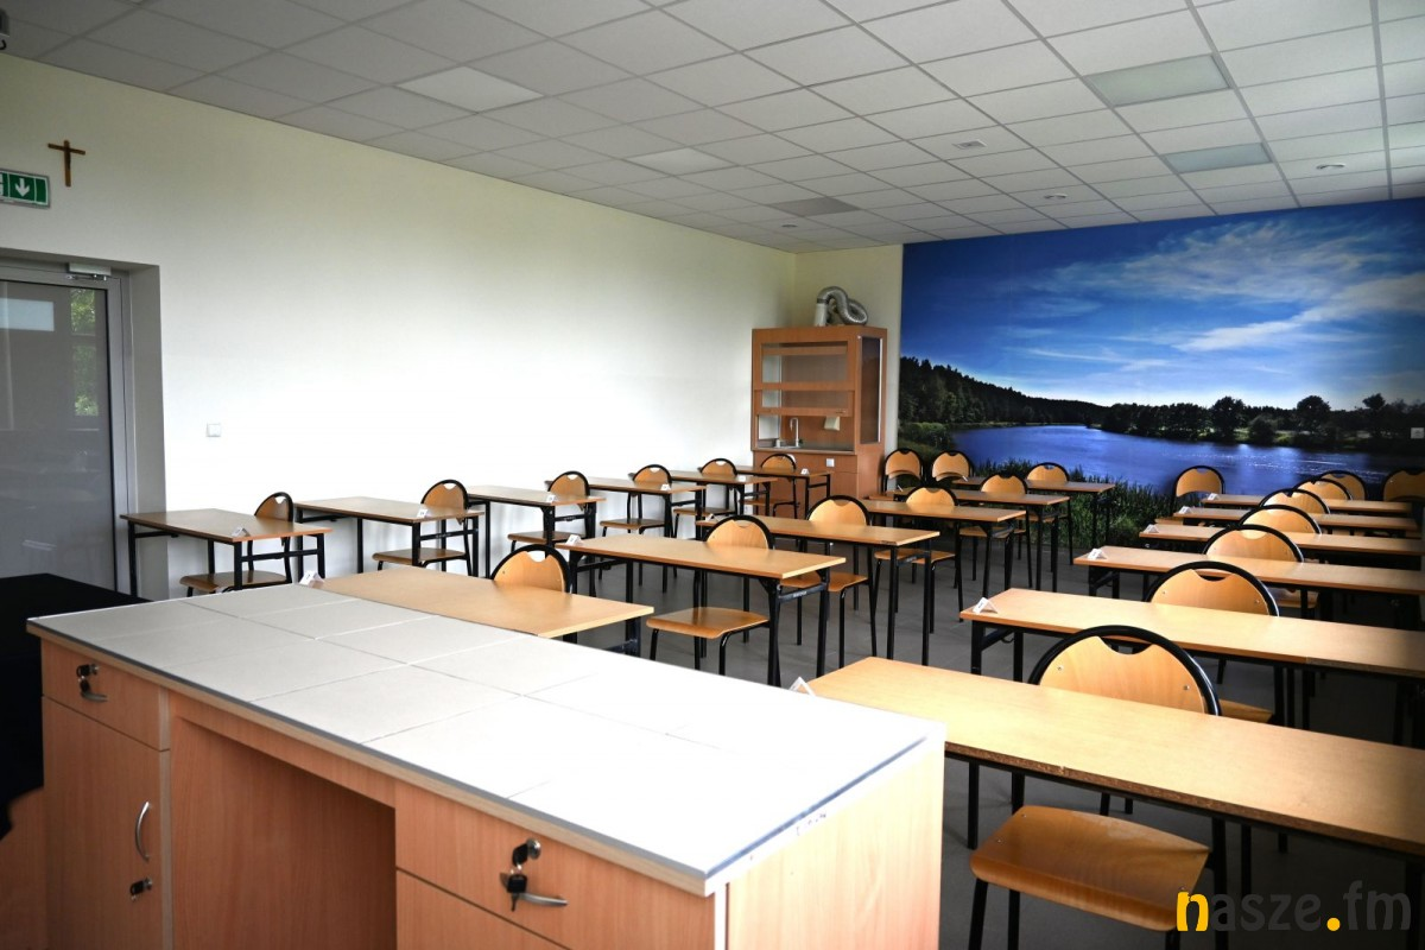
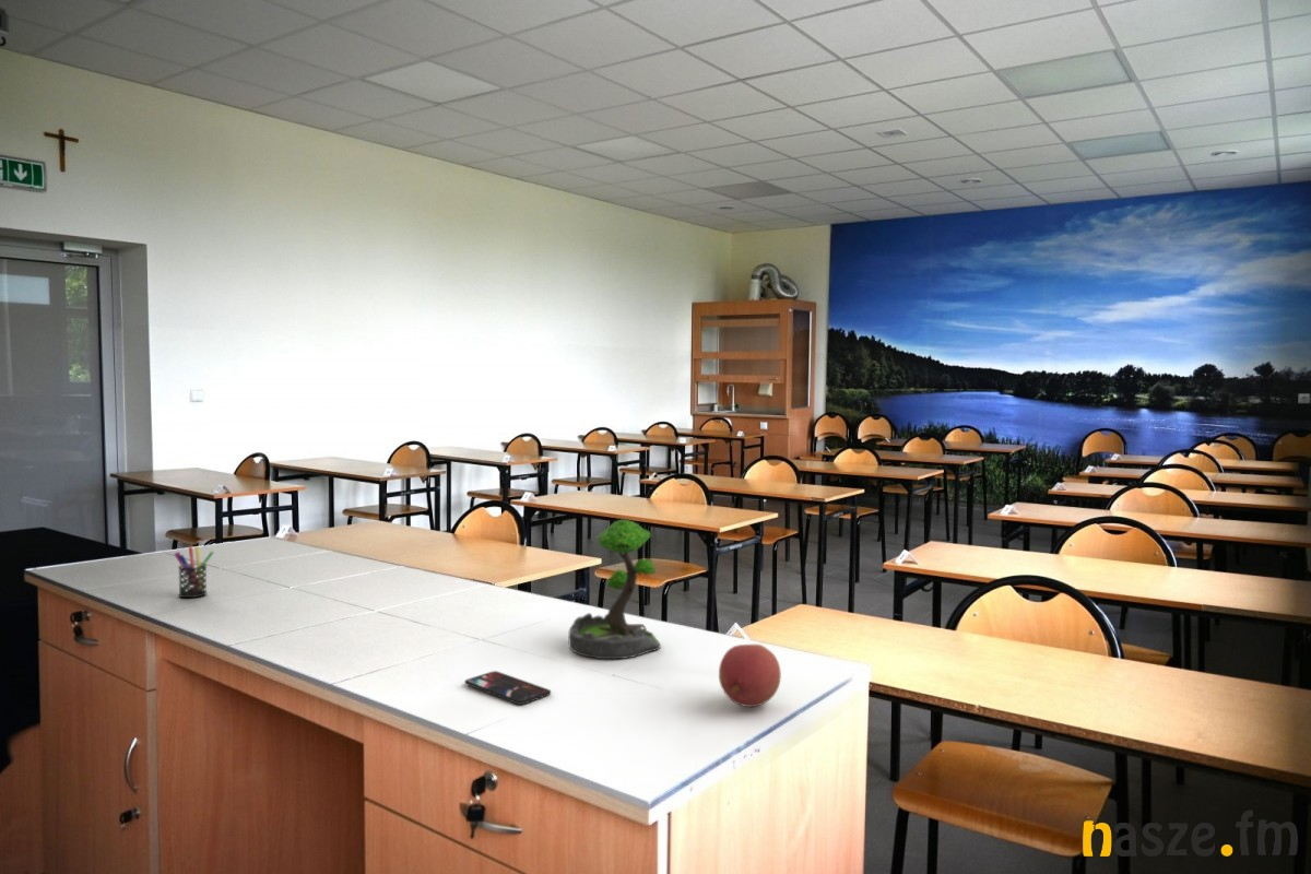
+ pen holder (196, 569)
+ plant (615, 582)
+ fruit (751, 673)
+ smartphone (507, 686)
